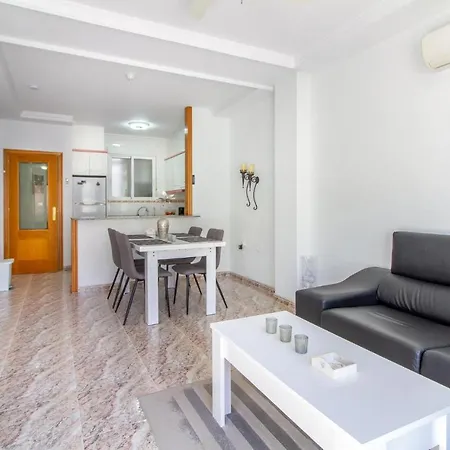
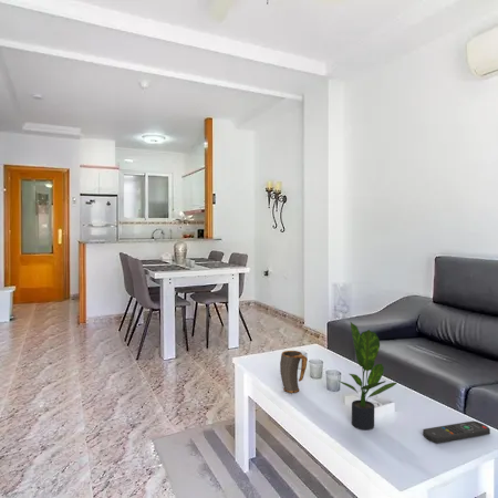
+ potted plant (369, 376)
+ mug (293, 372)
+ remote control (456, 430)
